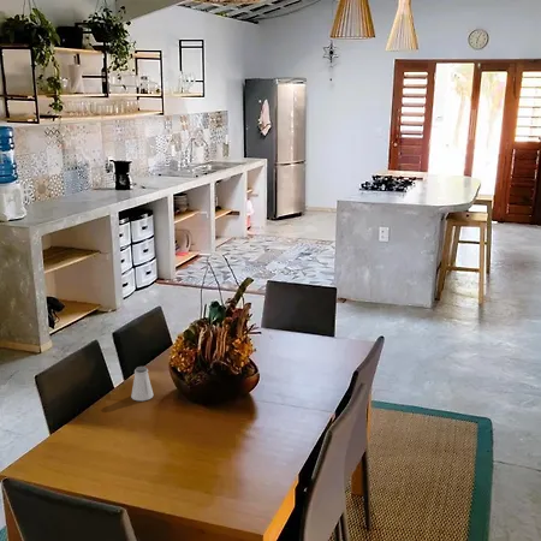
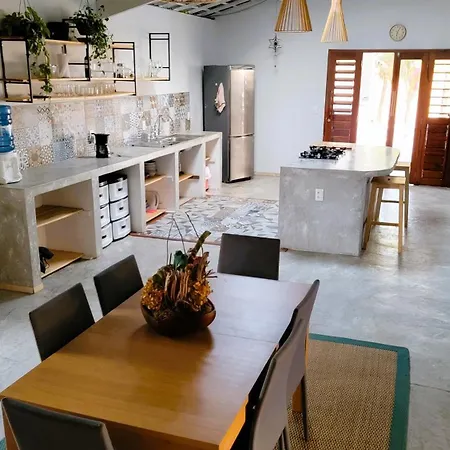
- saltshaker (141, 382)
